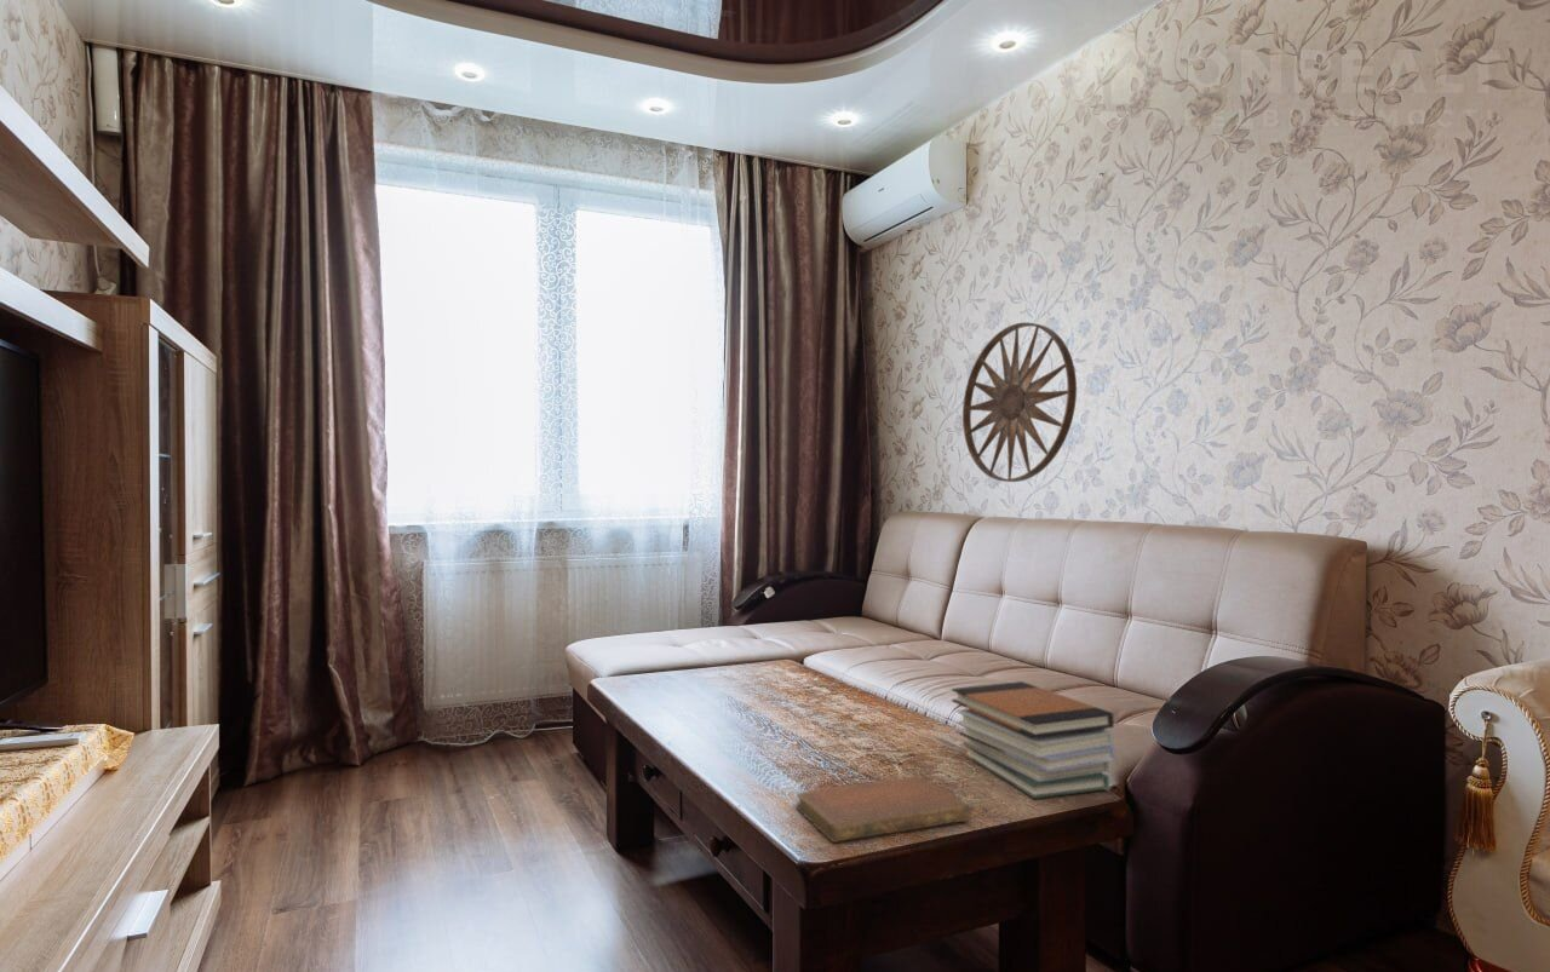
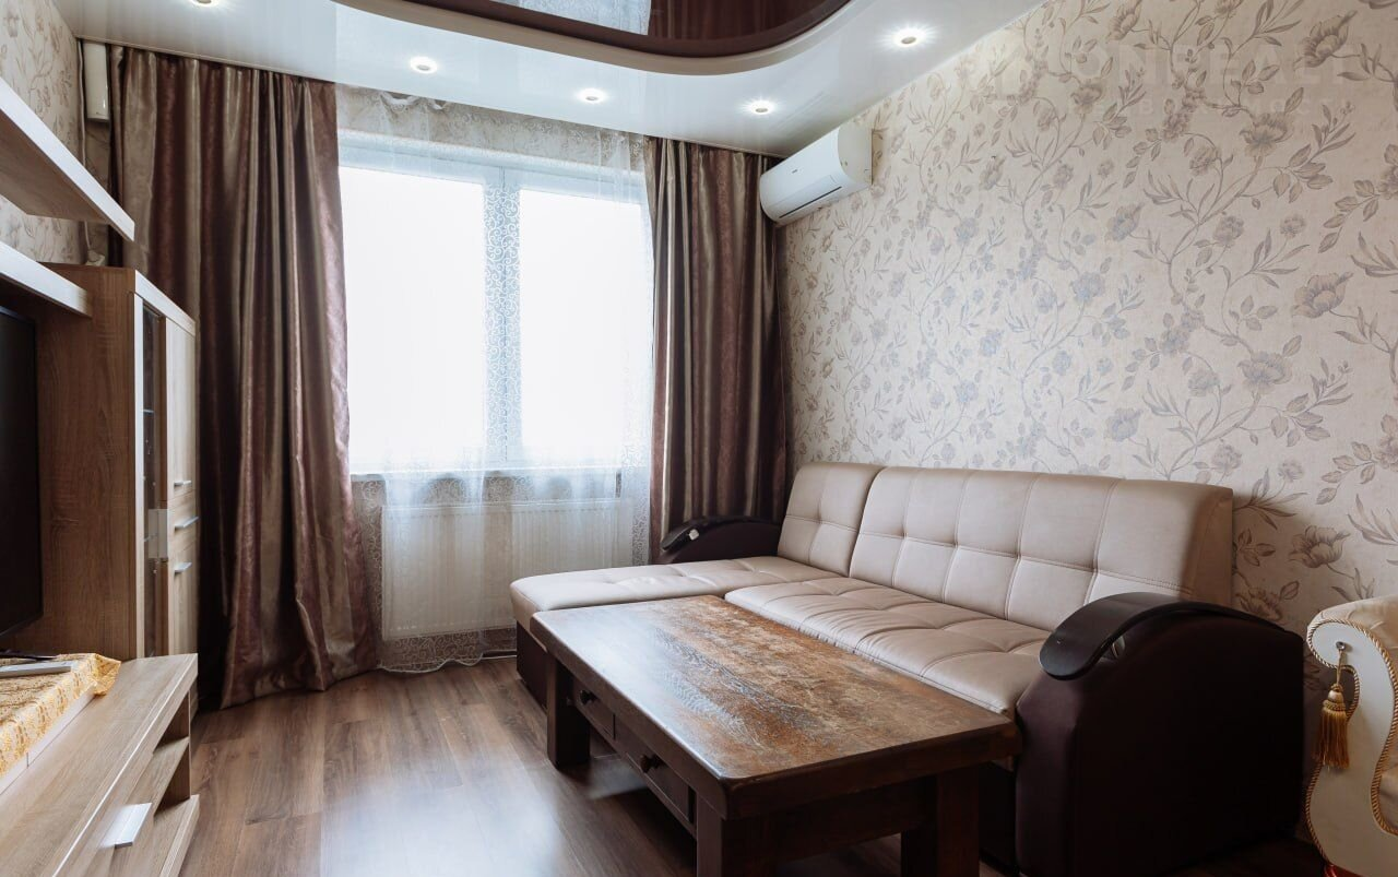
- notebook (880, 806)
- wall art (1015, 402)
- book stack (1031, 736)
